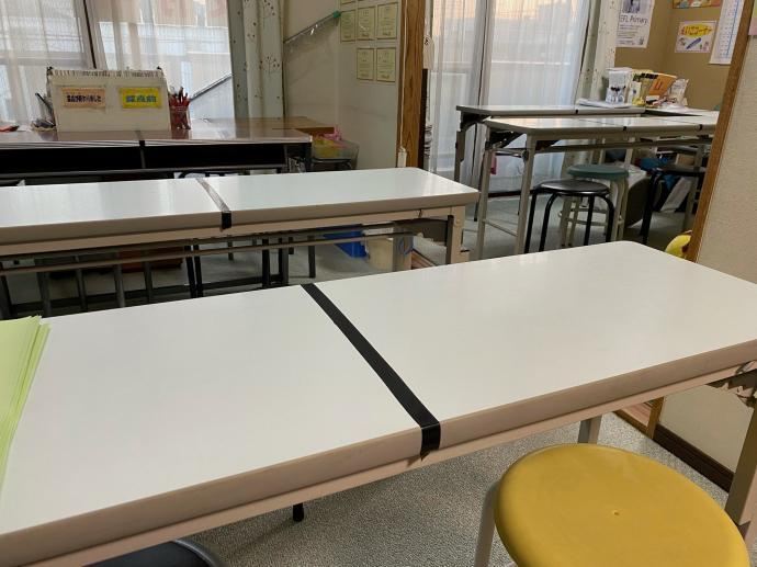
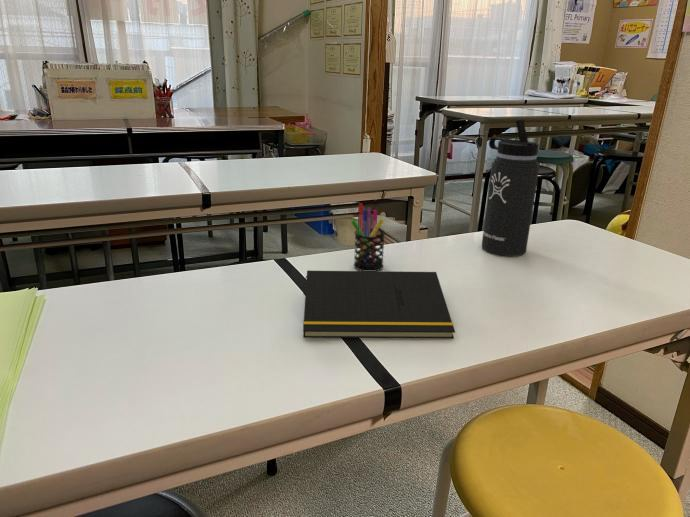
+ thermos bottle (507, 186)
+ pen holder (365, 237)
+ notepad (375, 302)
